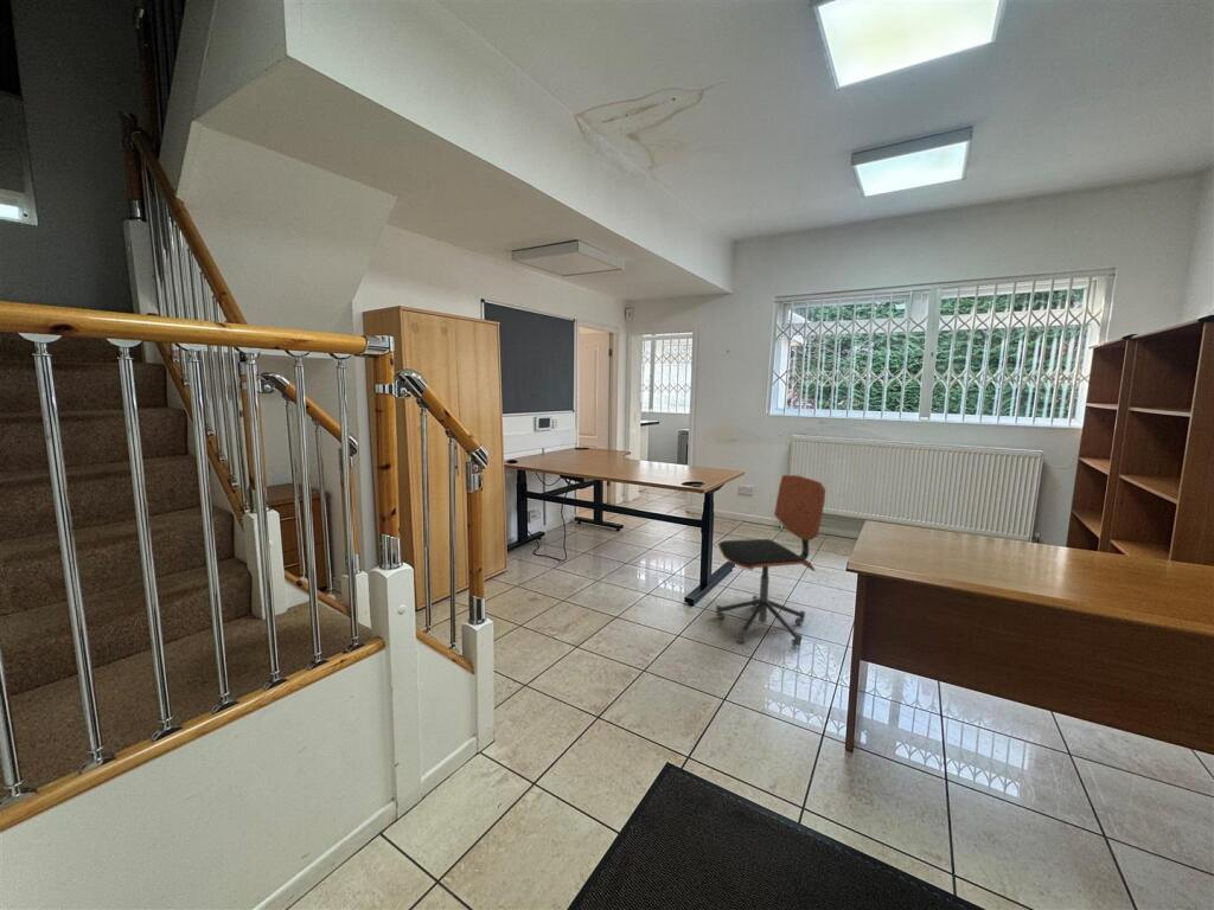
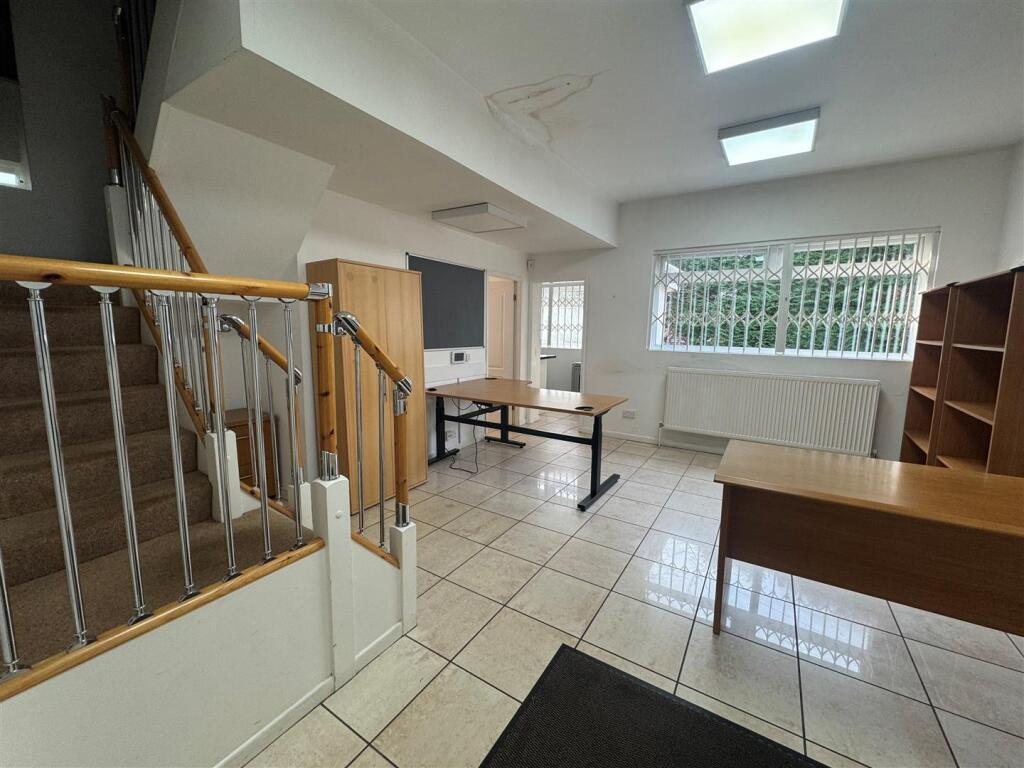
- office chair (766, 555)
